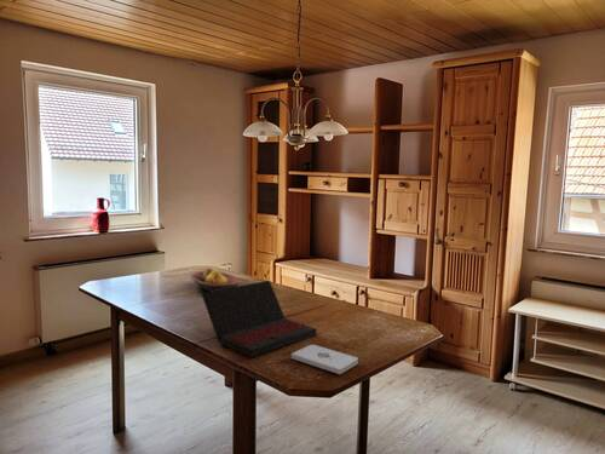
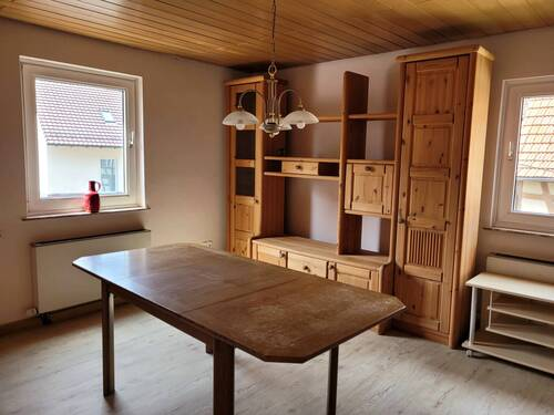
- notepad (324, 357)
- laptop (259, 314)
- fruit bowl (214, 278)
